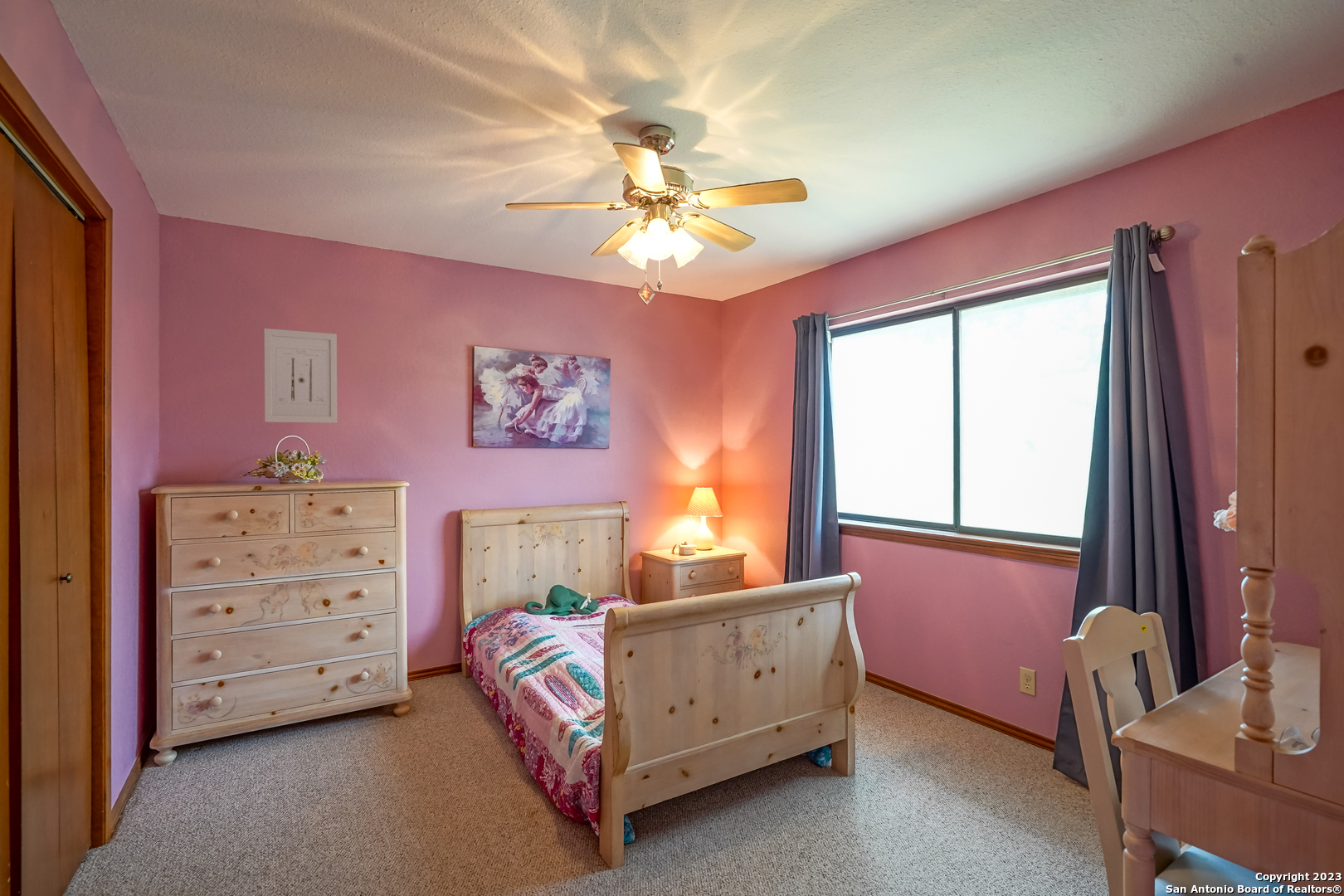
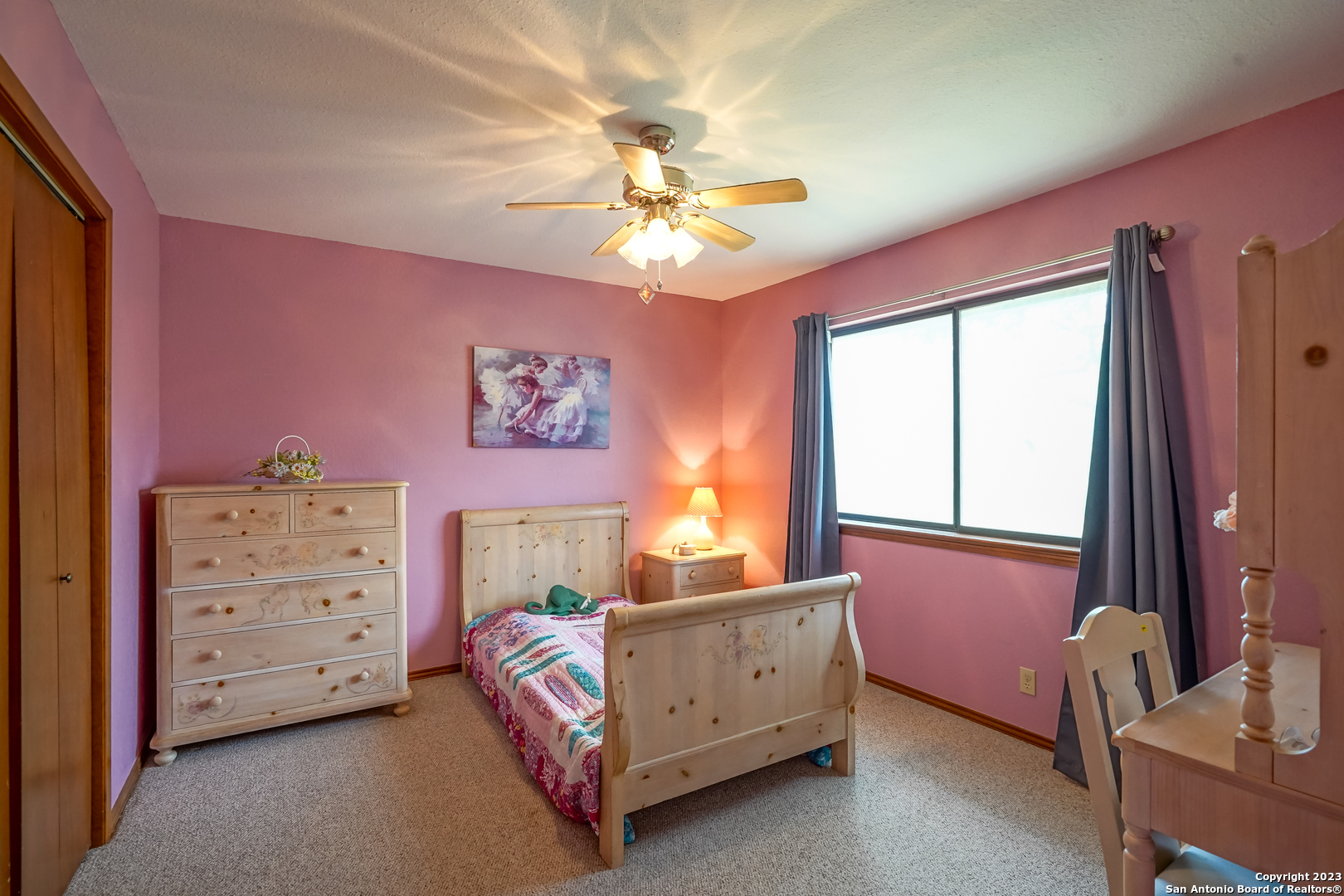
- wall art (301, 377)
